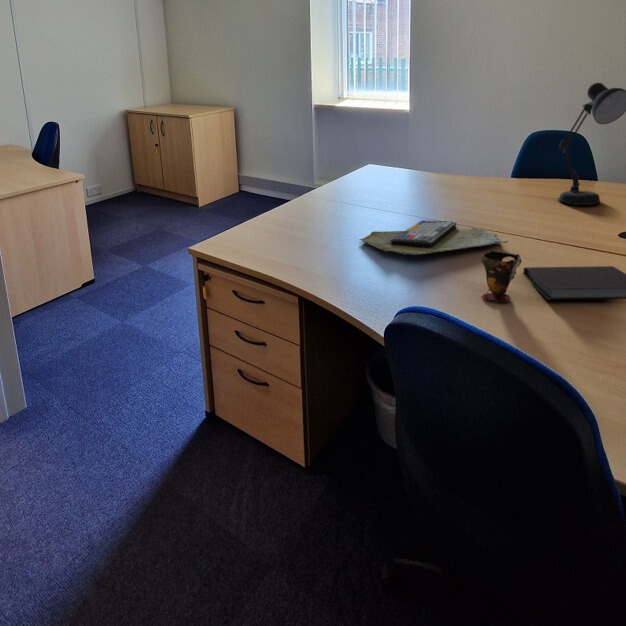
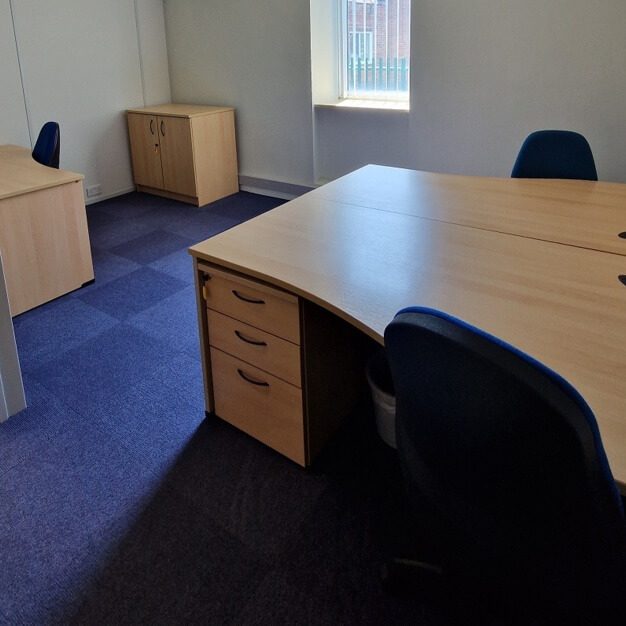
- desk lamp (573, 137)
- keyboard (423, 232)
- notebook (581, 281)
- cup (499, 276)
